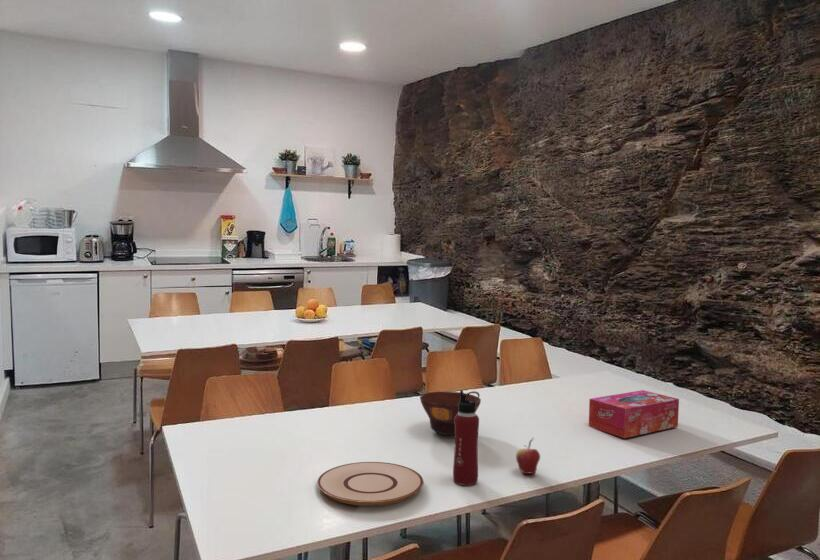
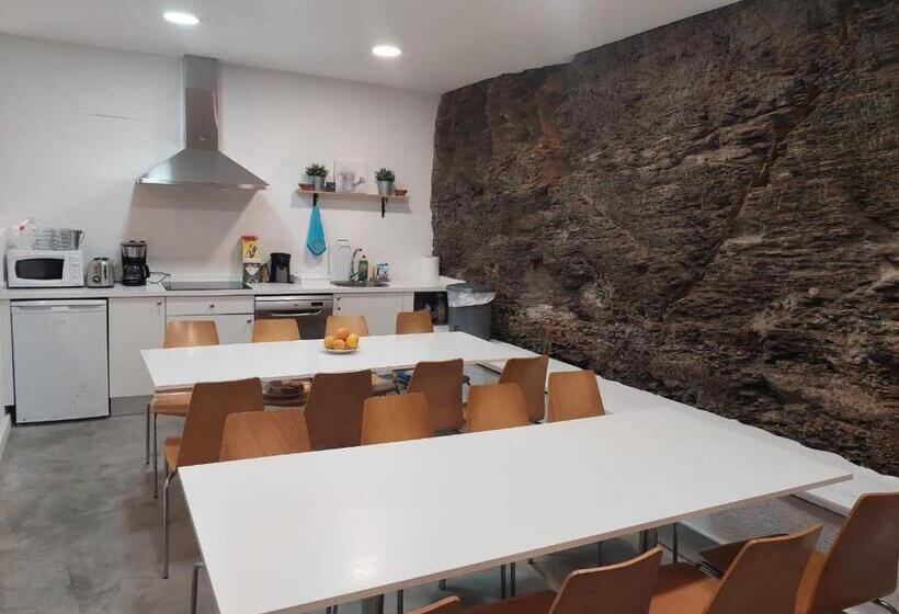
- bowl (449, 415)
- tissue box (634, 412)
- water bottle (466, 435)
- fruit (528, 455)
- plate (370, 482)
